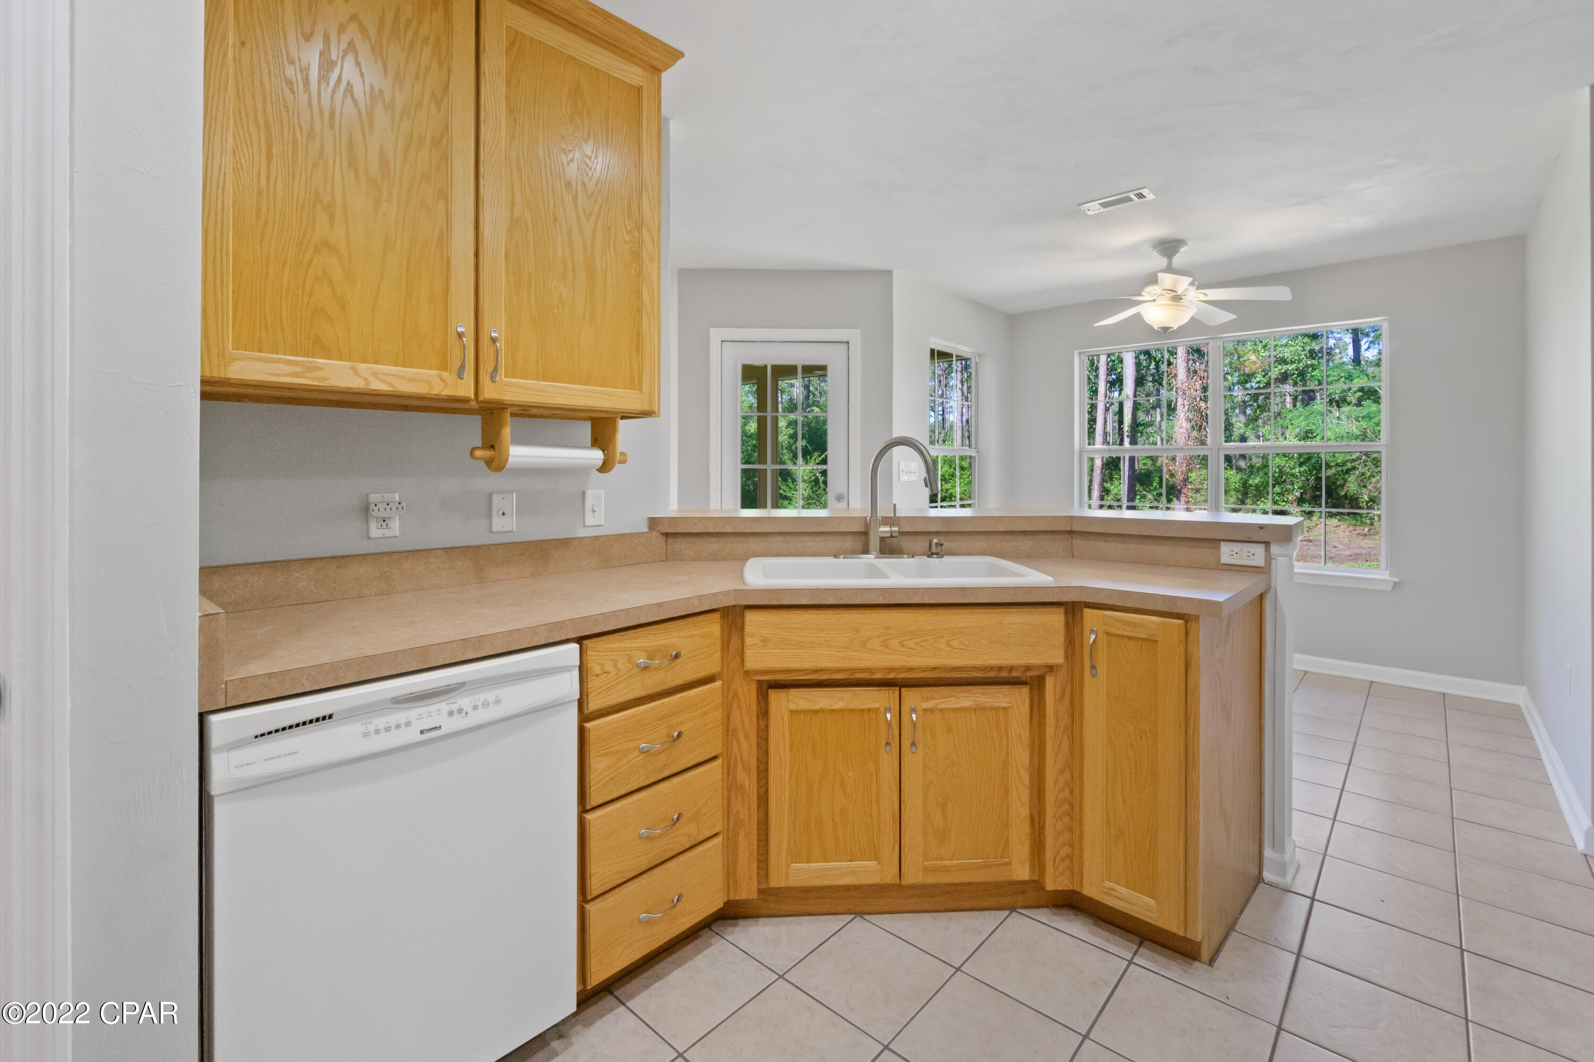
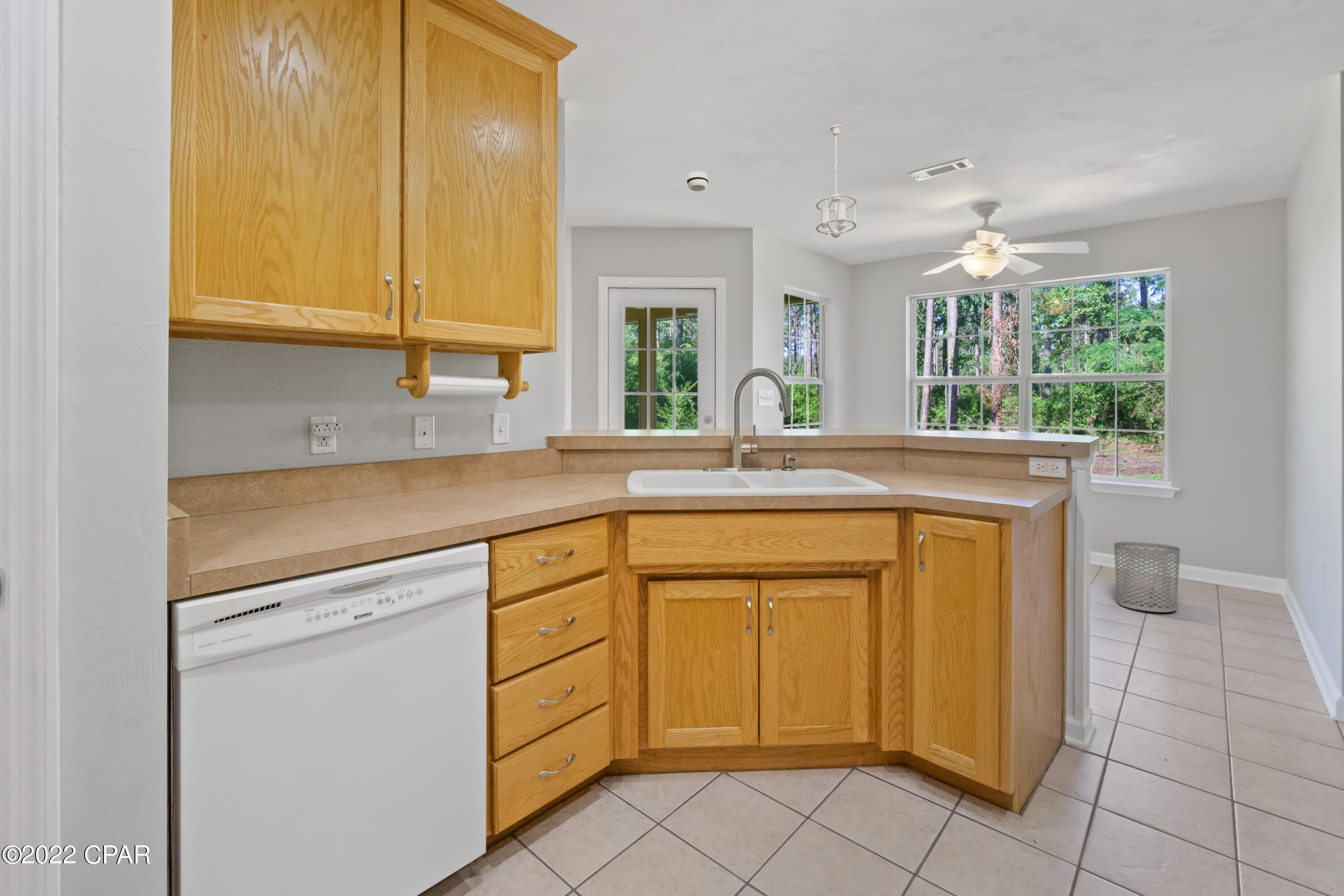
+ smoke detector (698, 181)
+ waste bin (1146, 576)
+ pendant light (836, 183)
